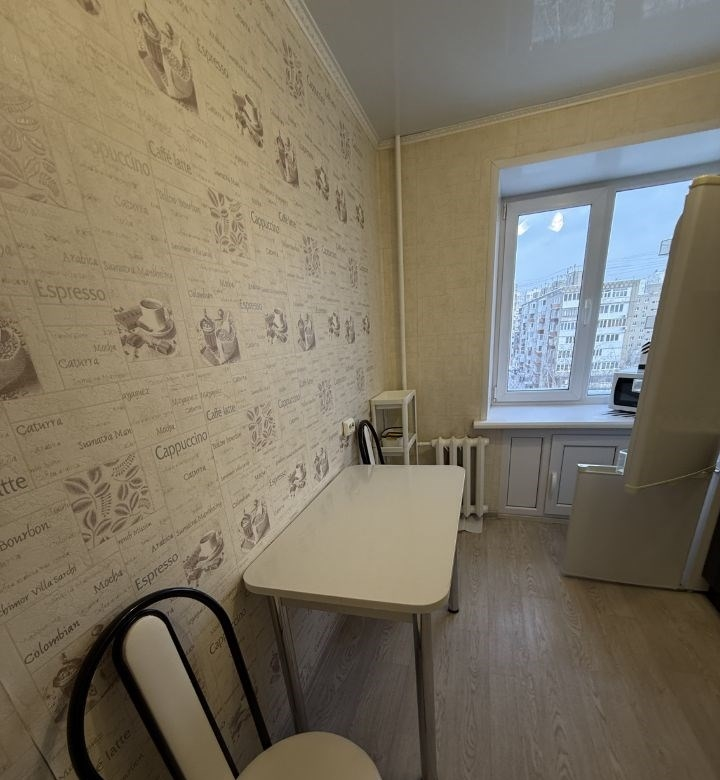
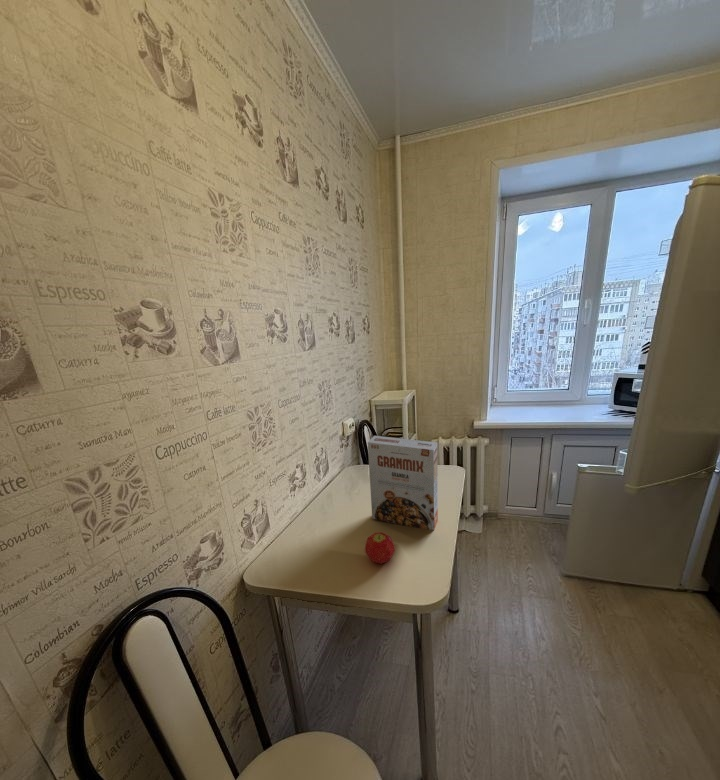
+ fruit (379, 546)
+ cereal box (403, 482)
